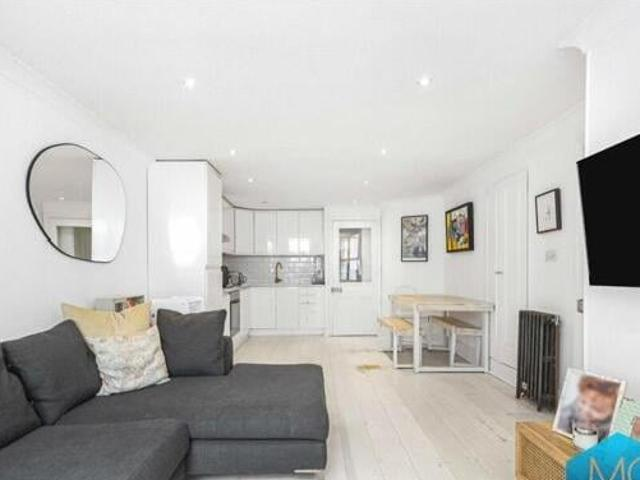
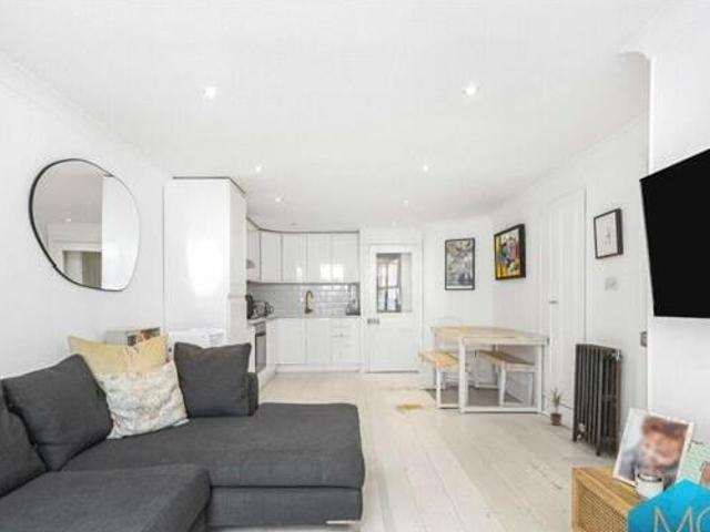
+ potted plant (555, 405)
